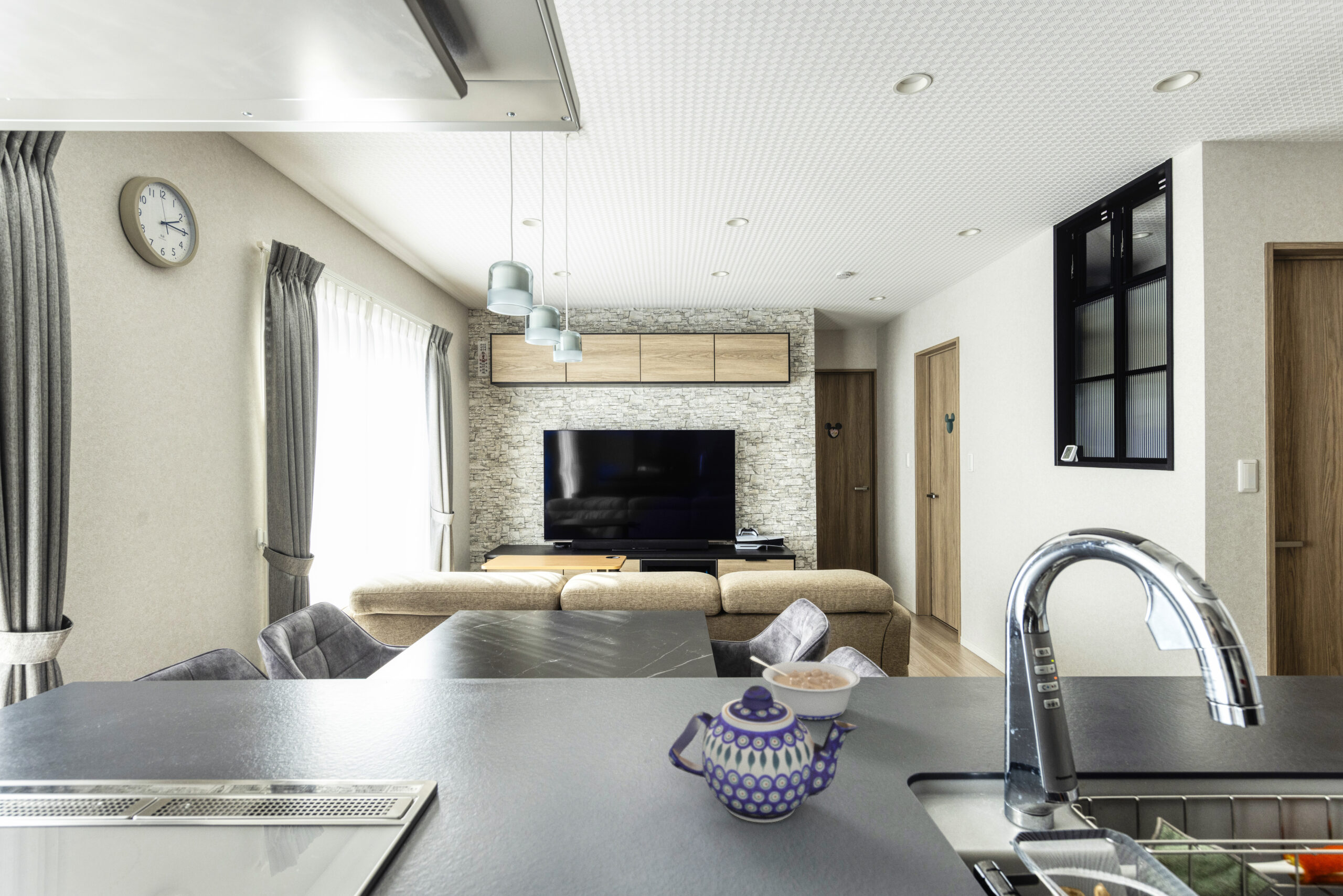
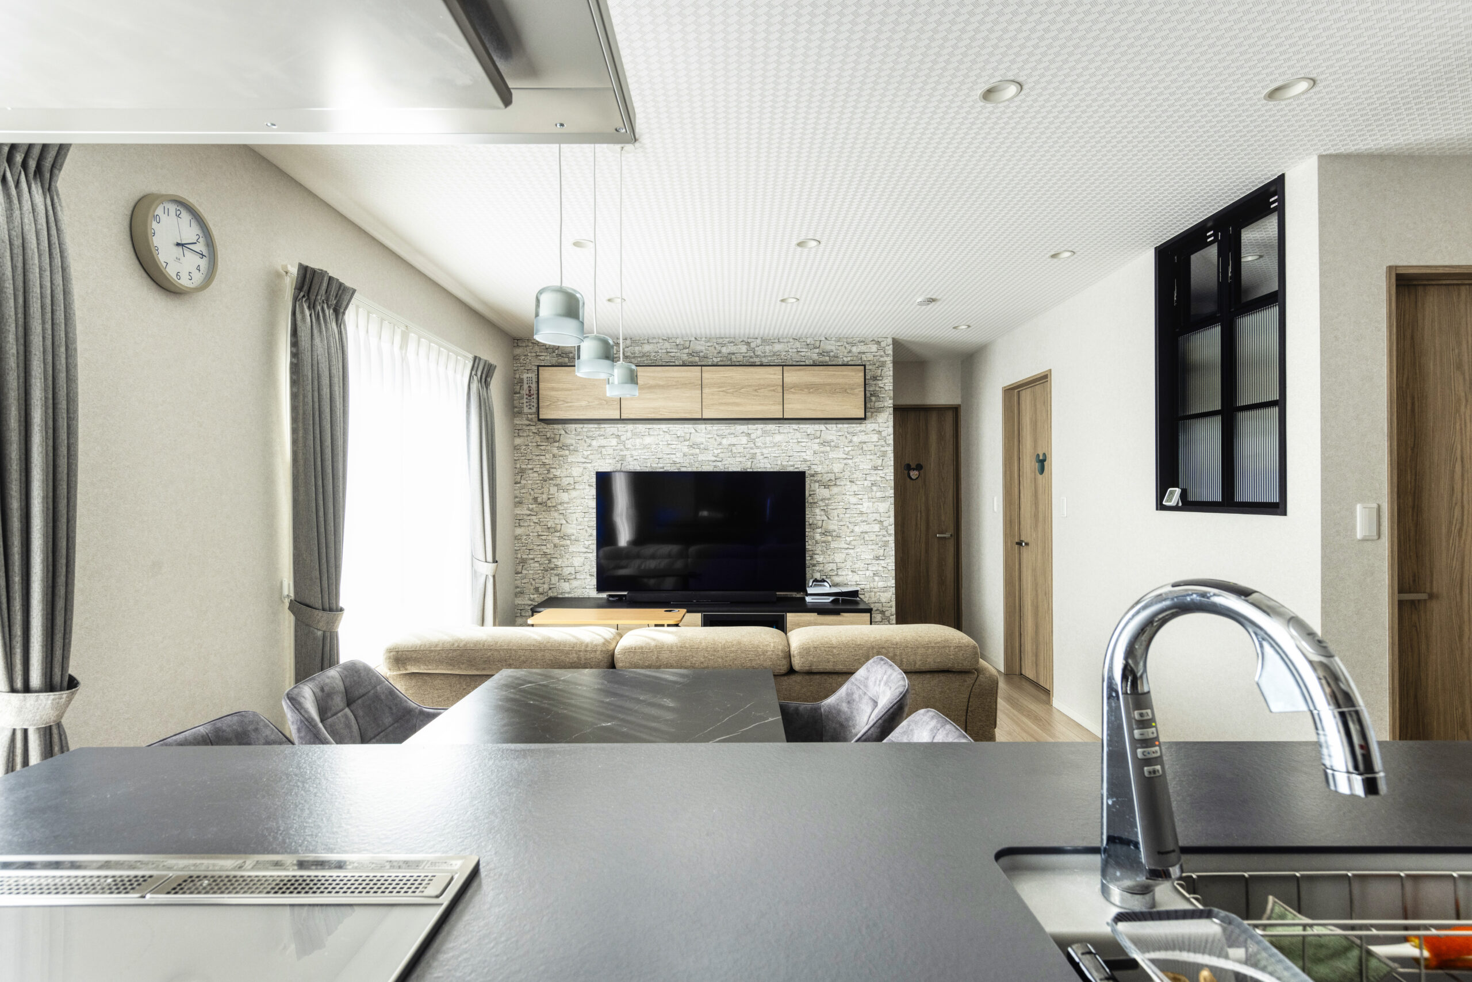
- teapot (760, 745)
- legume (807, 688)
